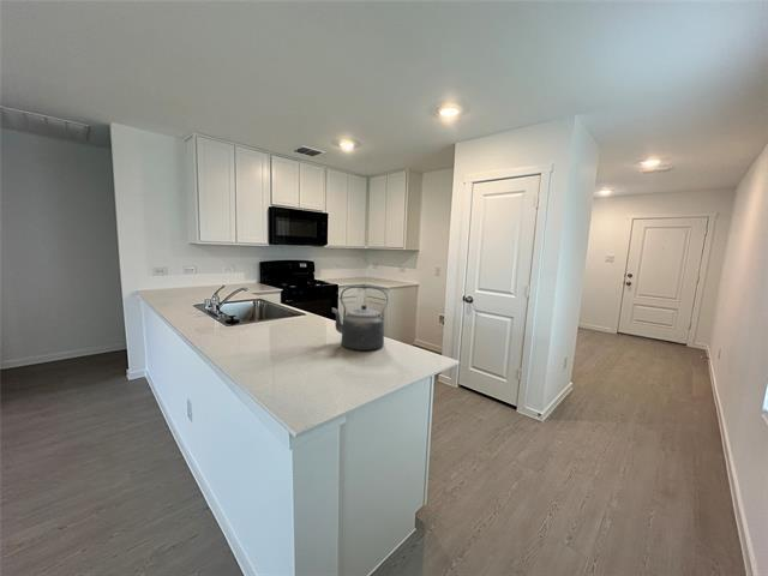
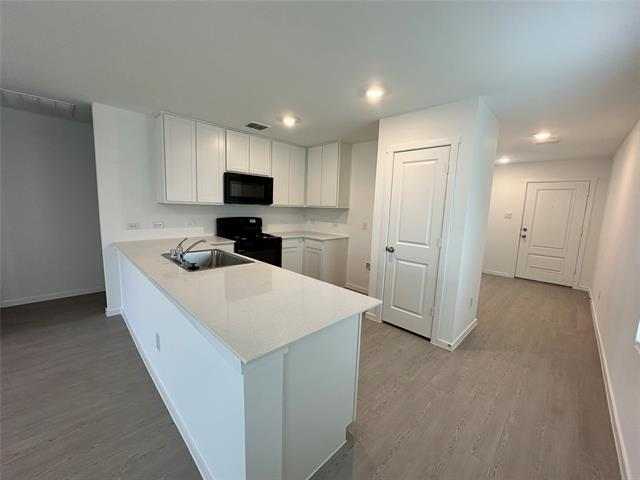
- kettle (359, 314)
